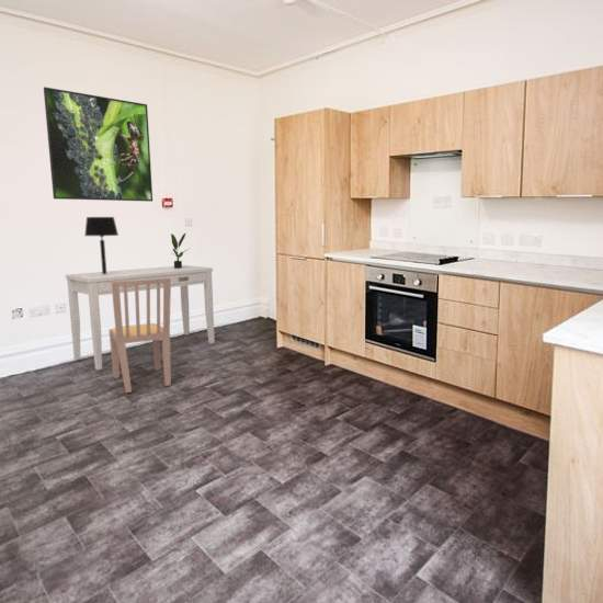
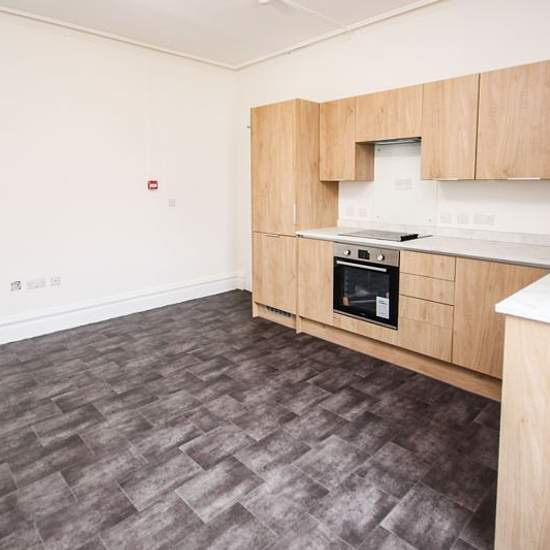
- dining chair (139, 330)
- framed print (102, 149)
- desk (145, 289)
- table lamp (102, 246)
- potted plant (178, 250)
